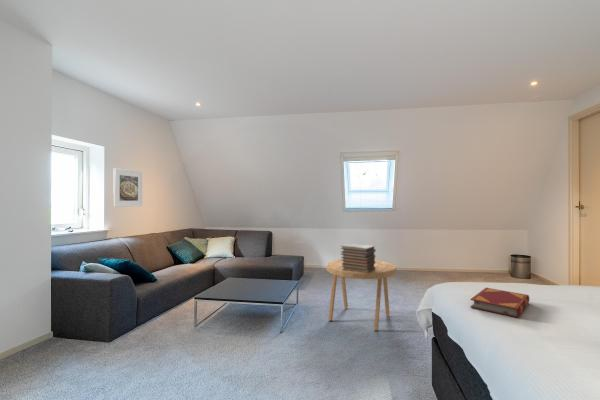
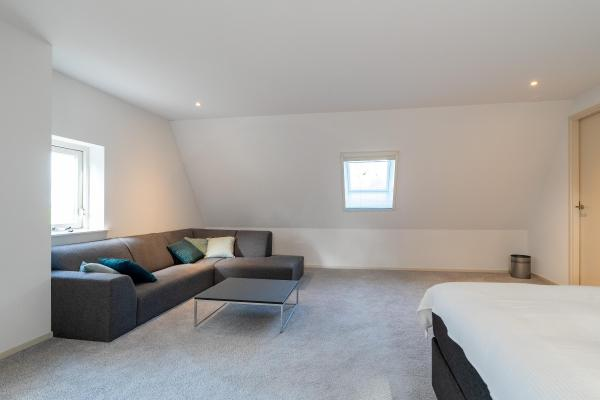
- book stack (357, 257)
- side table (360, 278)
- hardback book (500, 301)
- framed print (128, 188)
